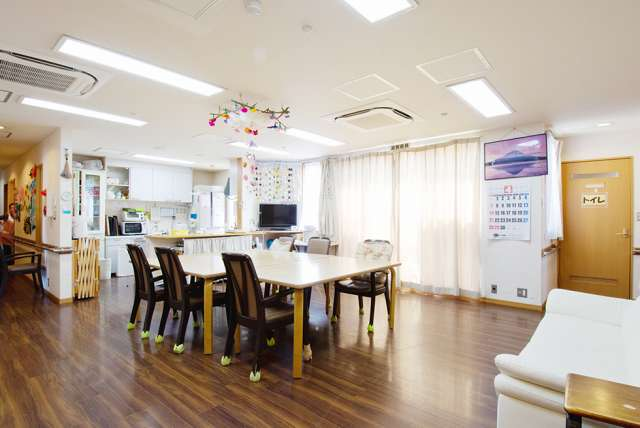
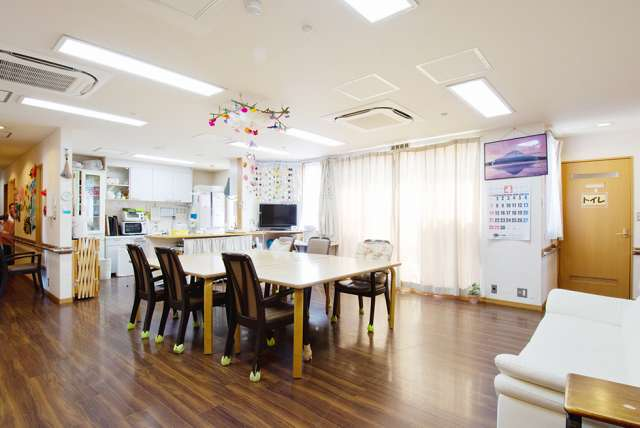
+ potted plant (472, 292)
